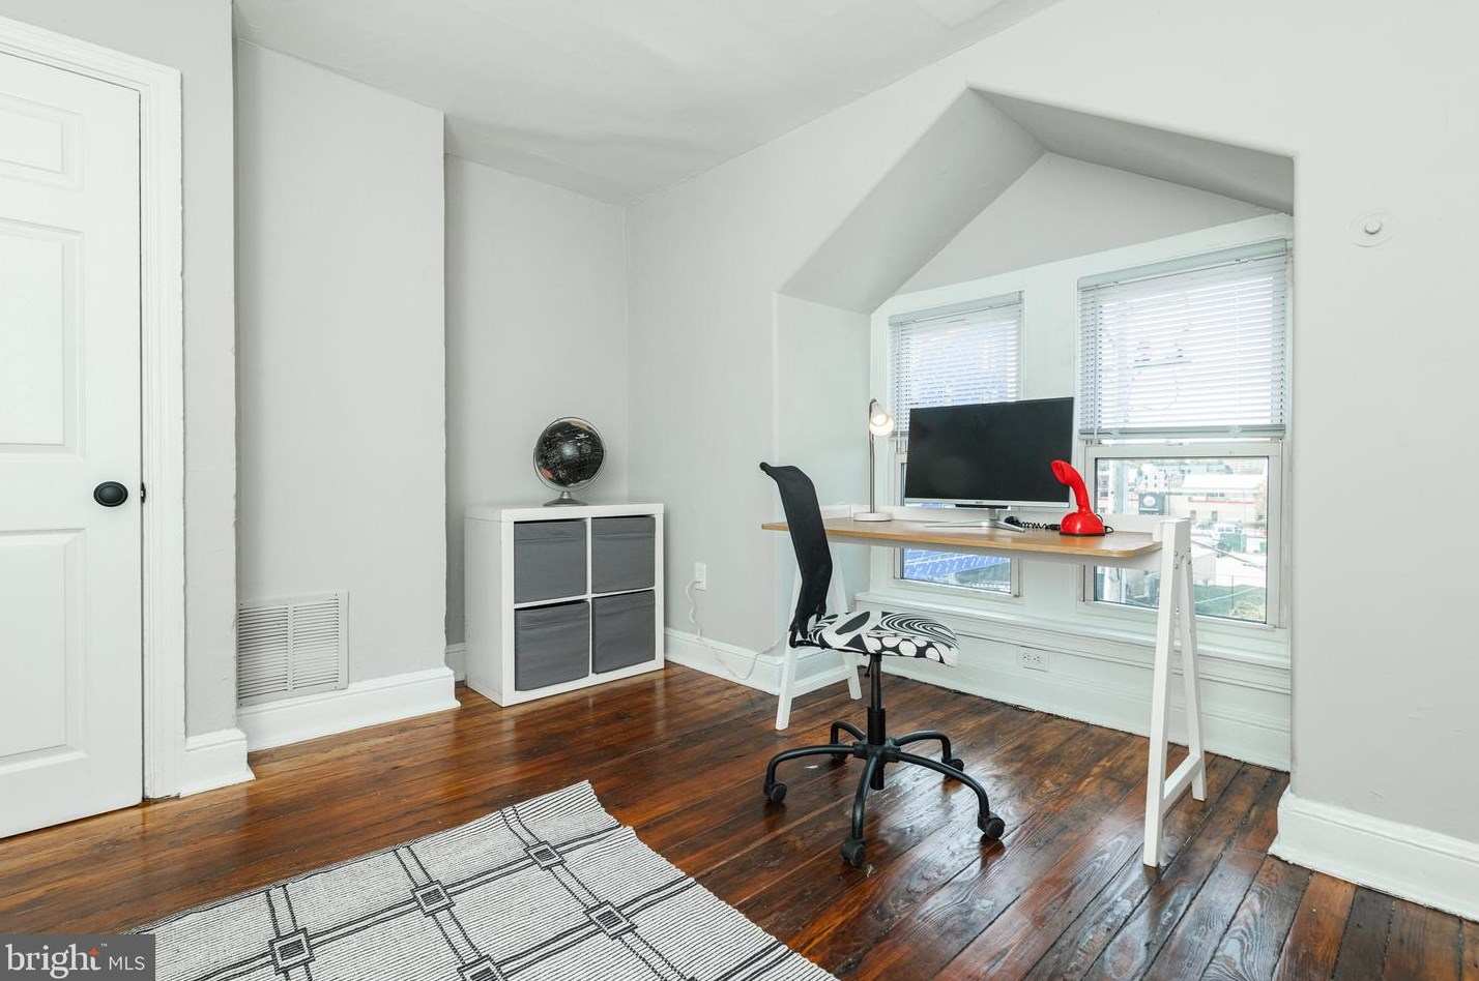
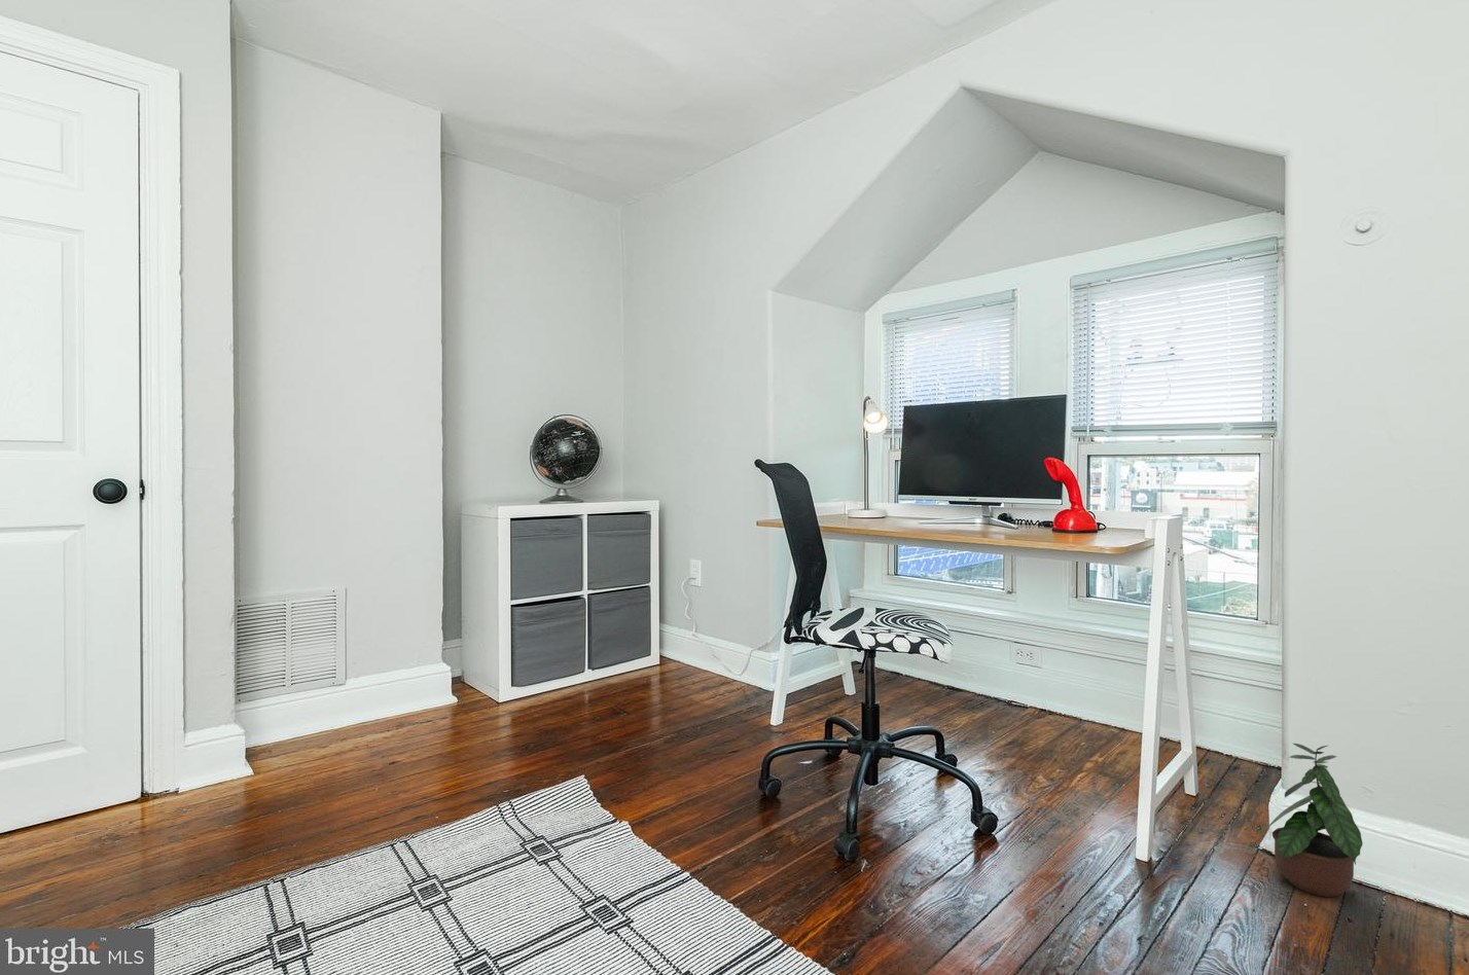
+ potted plant (1316, 815)
